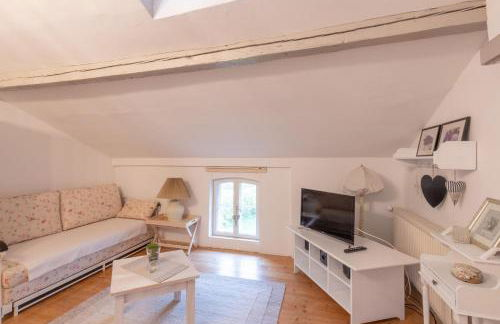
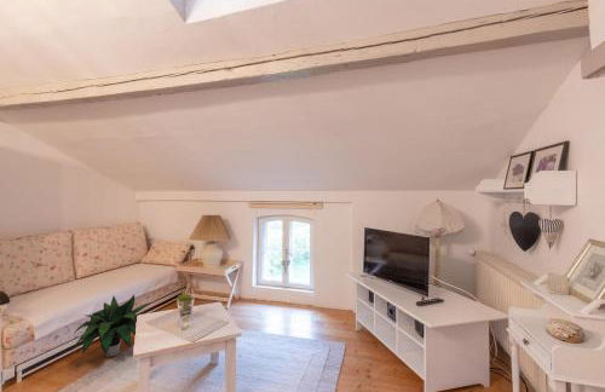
+ potted plant (116, 324)
